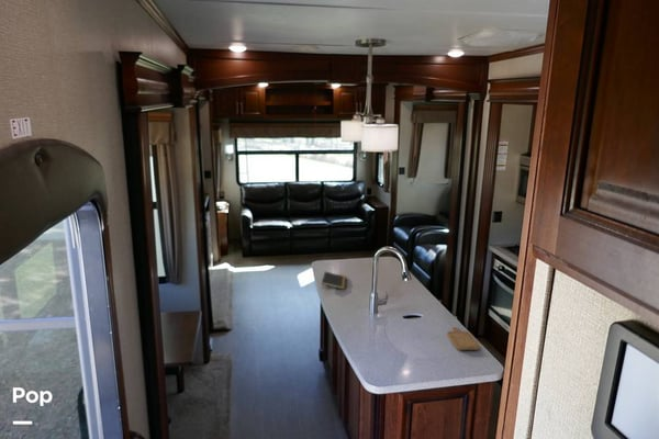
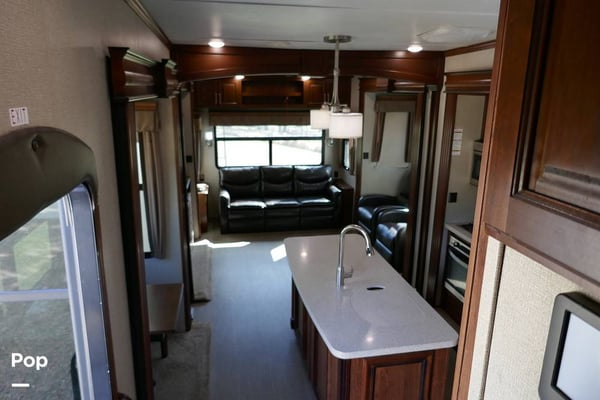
- chopping board (461, 338)
- notepad (334, 280)
